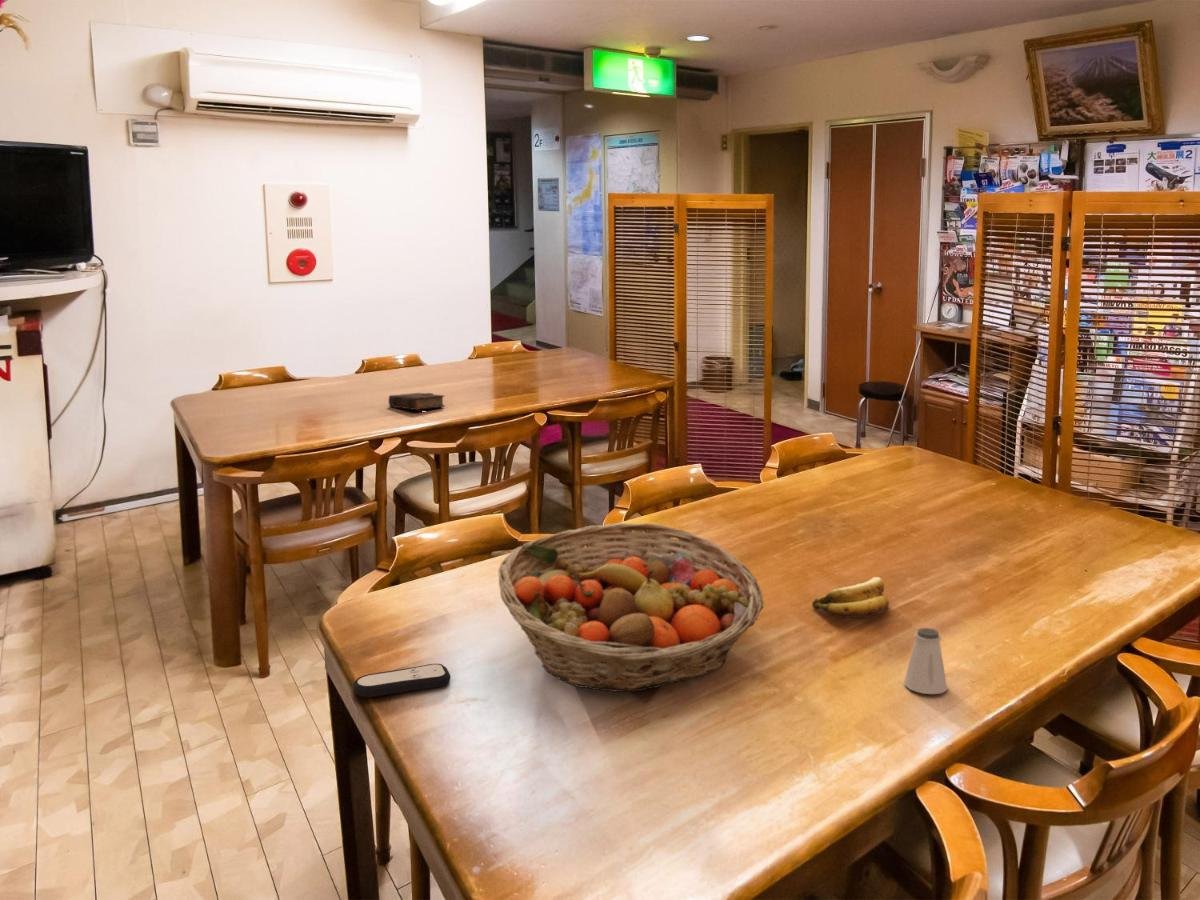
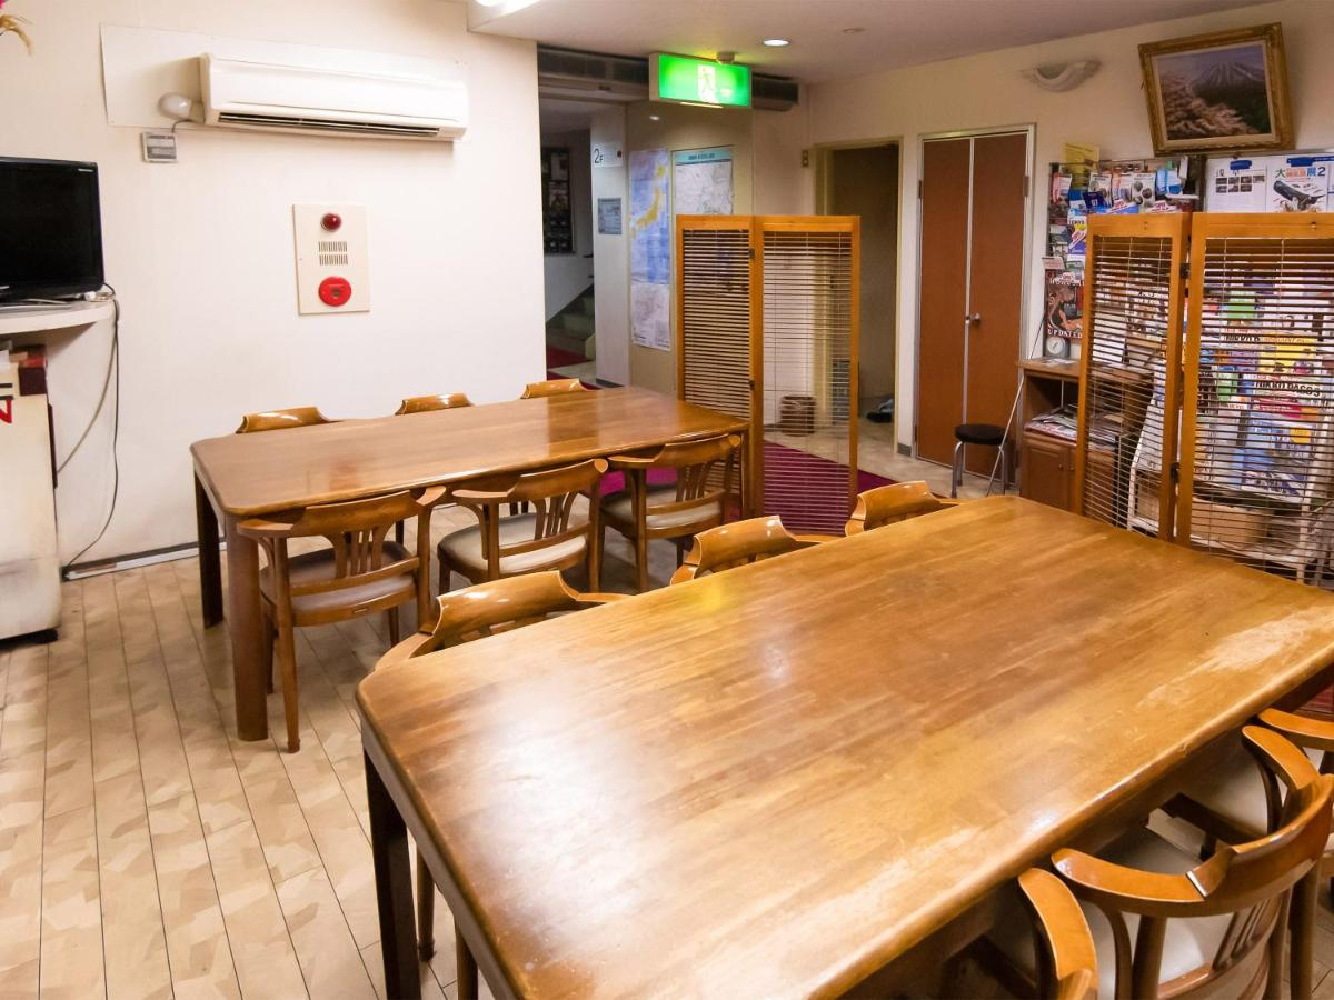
- fruit basket (631, 601)
- remote control (402, 680)
- banana (849, 590)
- saltshaker (926, 658)
- book (421, 401)
